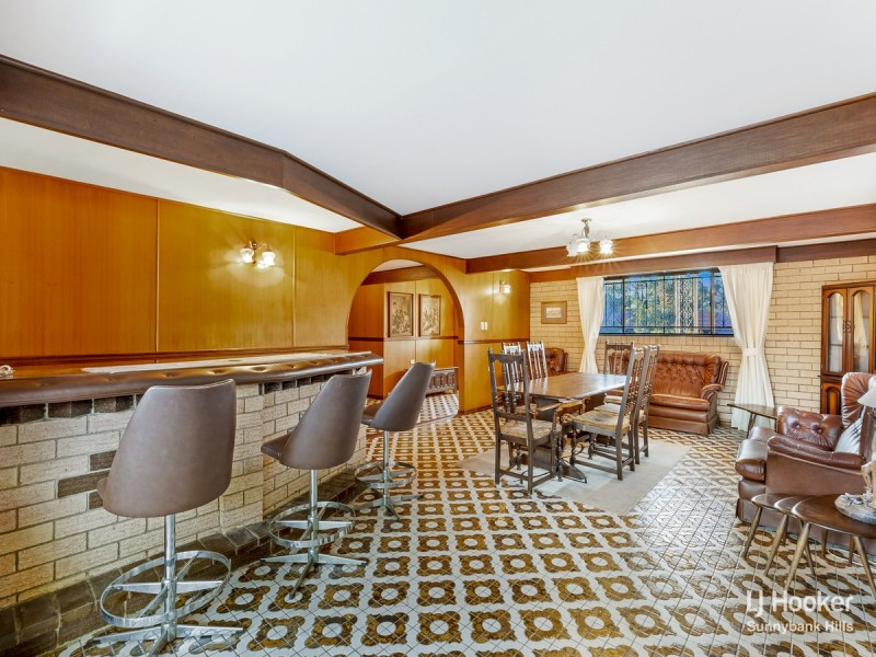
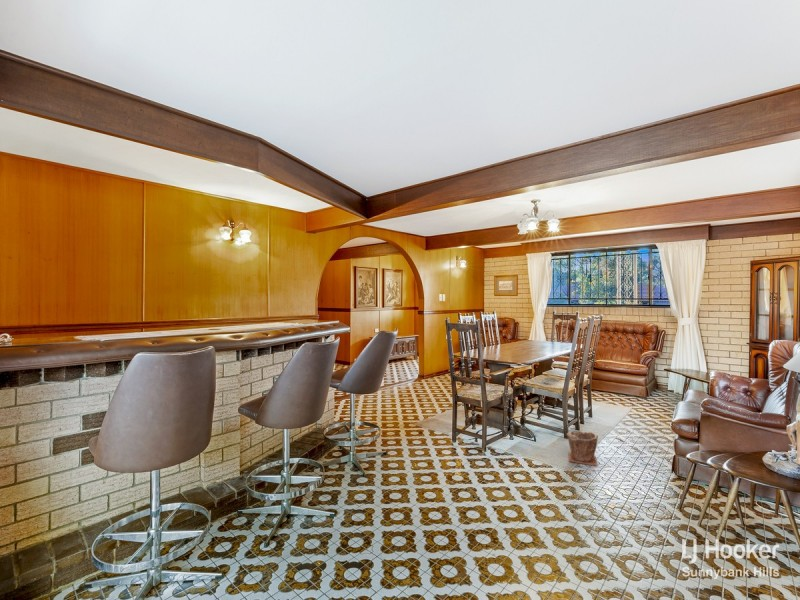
+ plant pot (582, 446)
